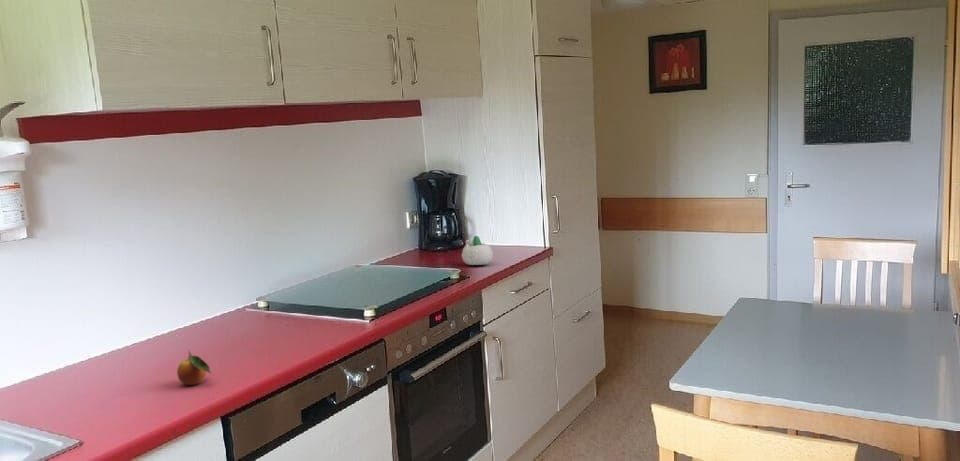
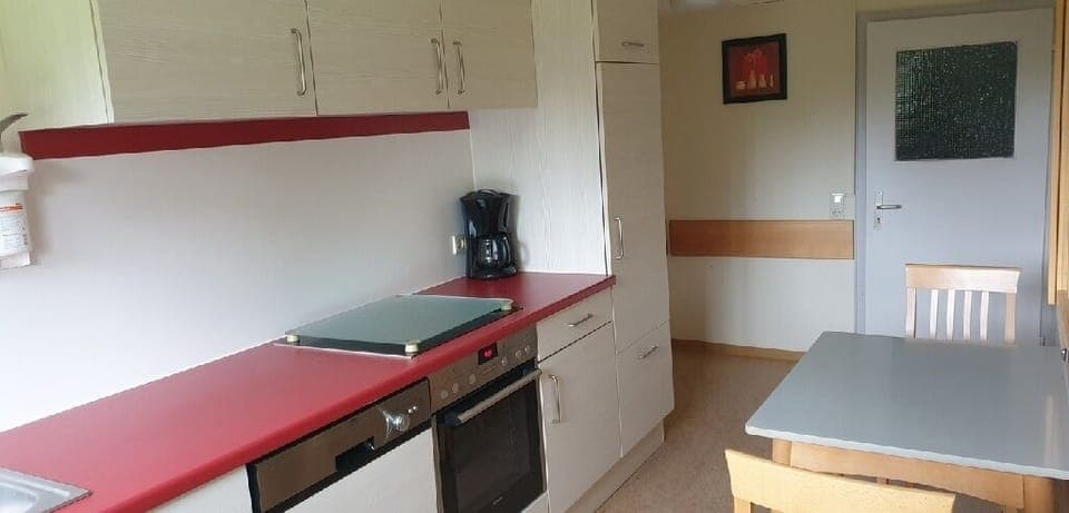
- succulent planter (476, 250)
- fruit (196, 367)
